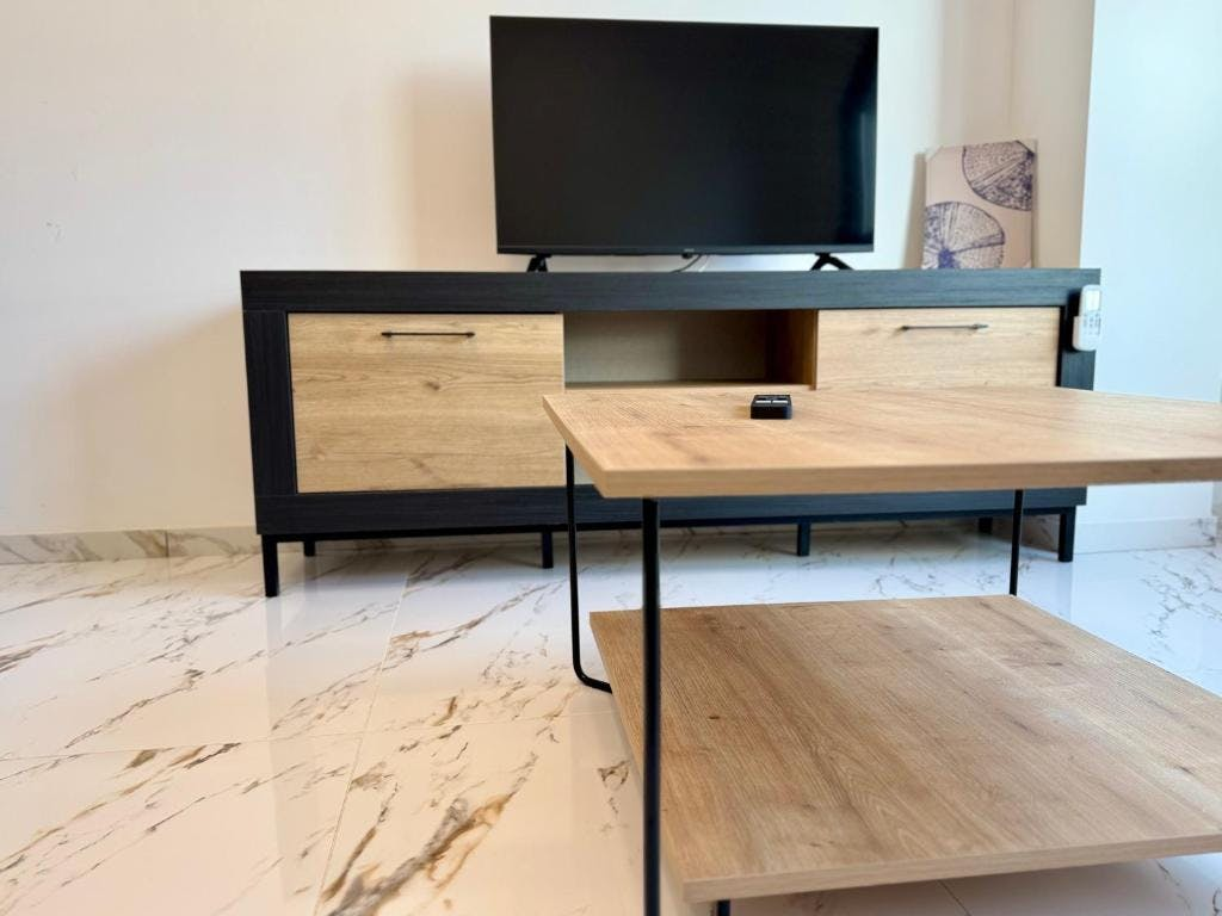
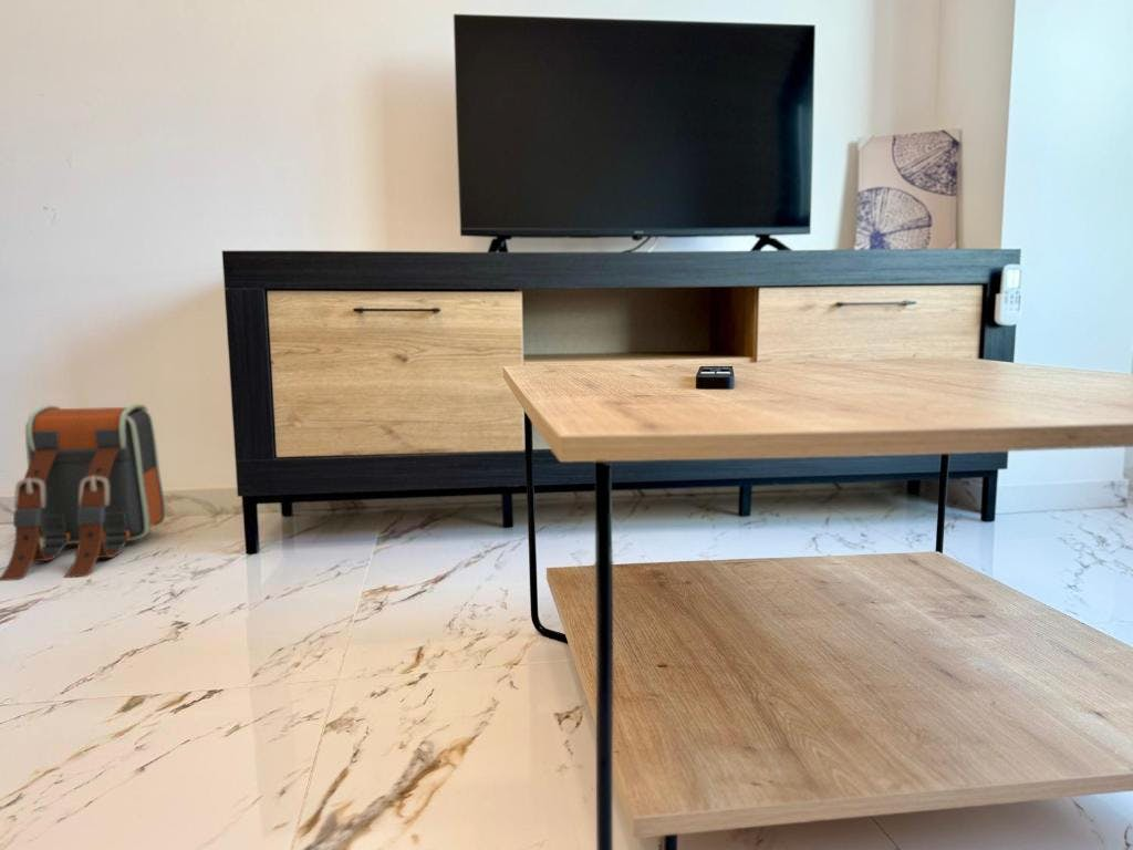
+ backpack (87, 477)
